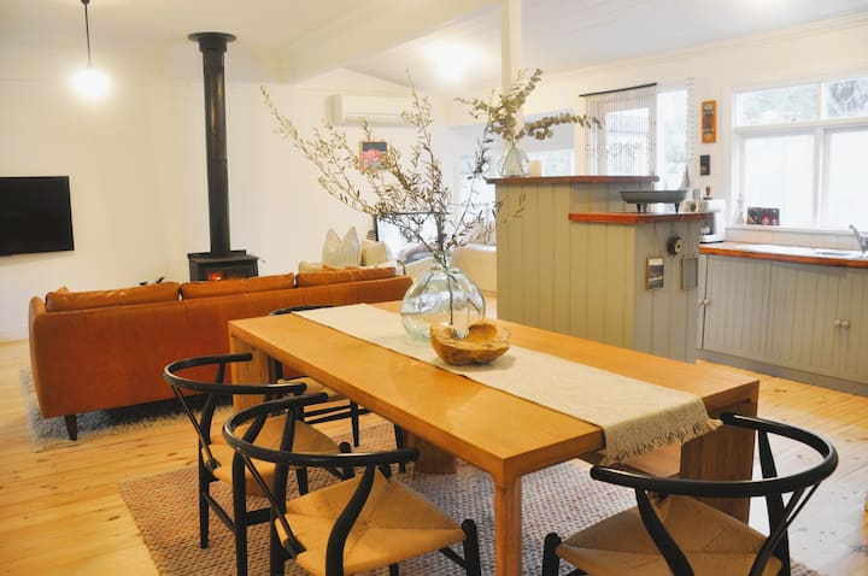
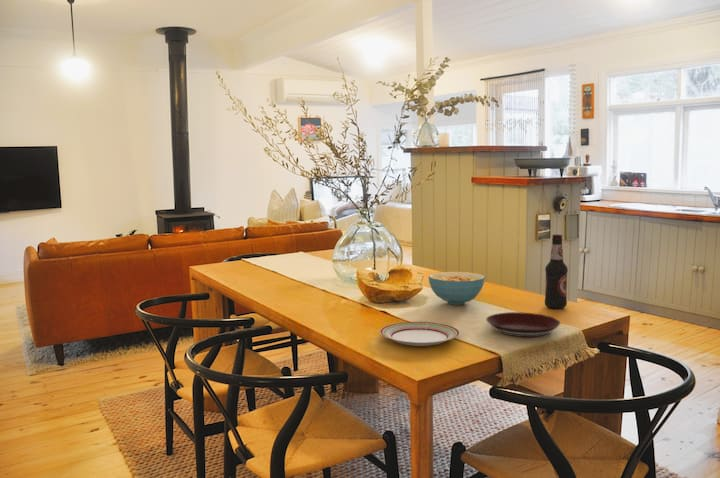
+ bottle (556, 270)
+ plate (419, 334)
+ cereal bowl (456, 289)
+ plate (522, 325)
